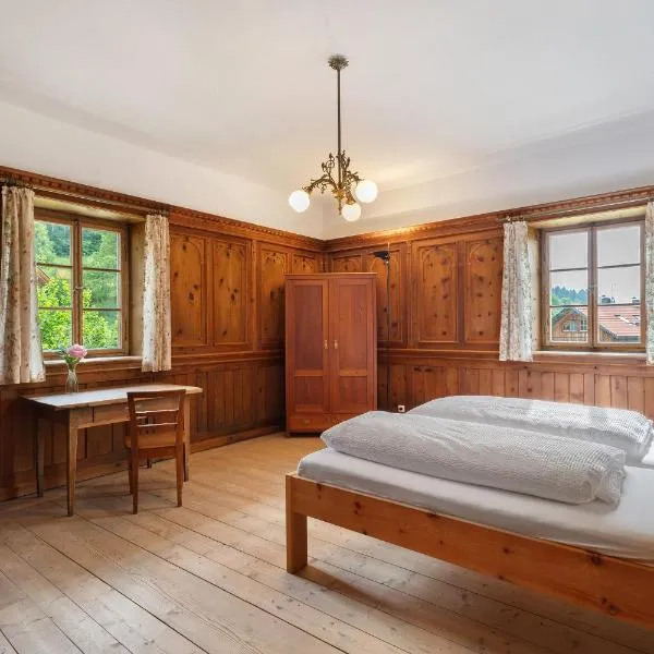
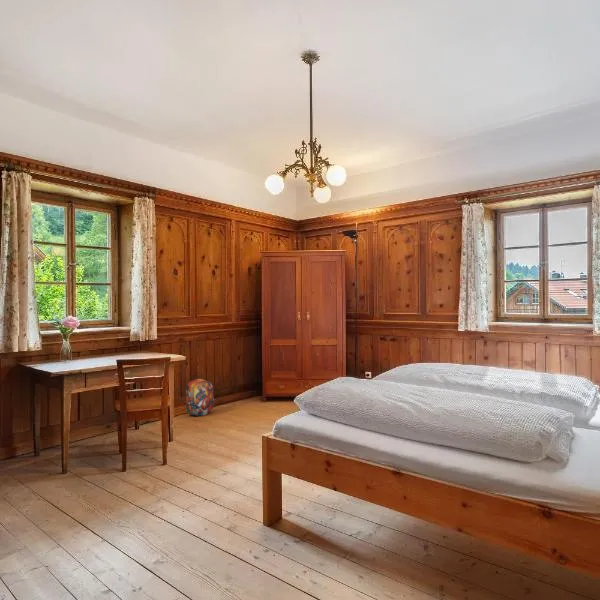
+ backpack (199, 395)
